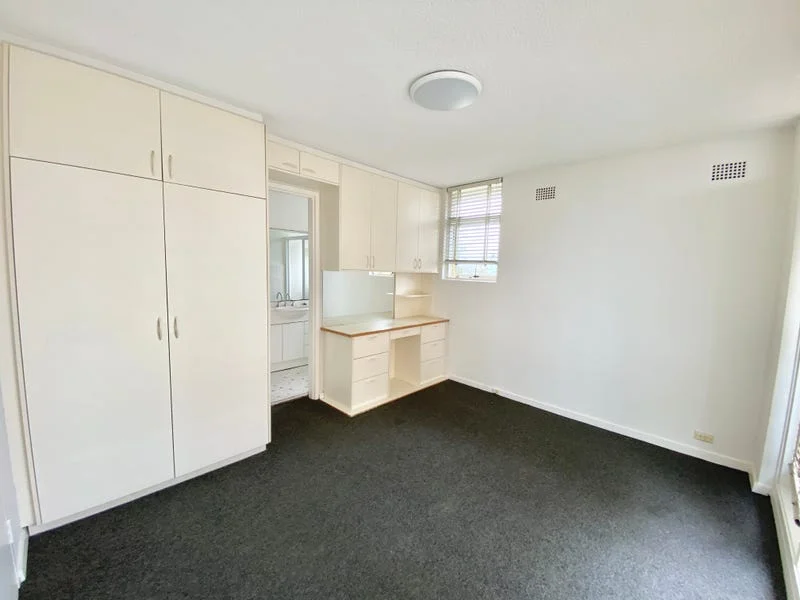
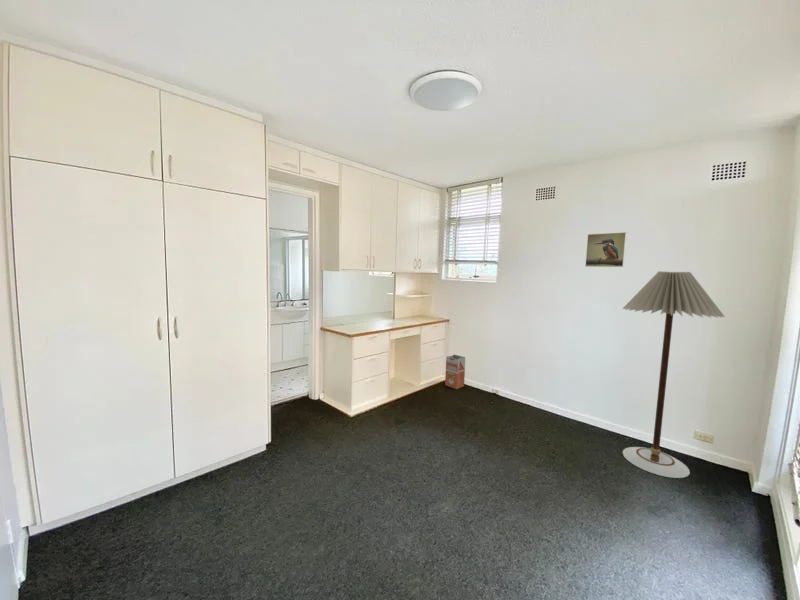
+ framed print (605, 250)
+ floor lamp (664, 369)
+ waste bin (454, 370)
